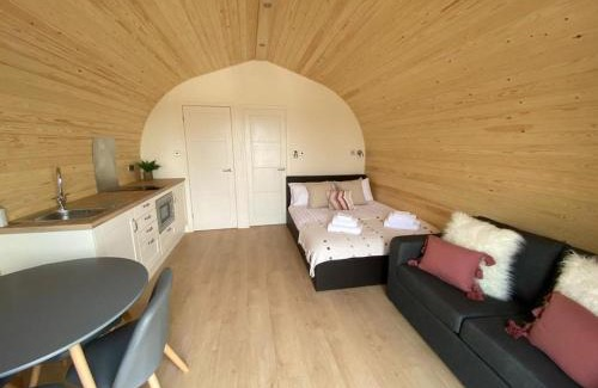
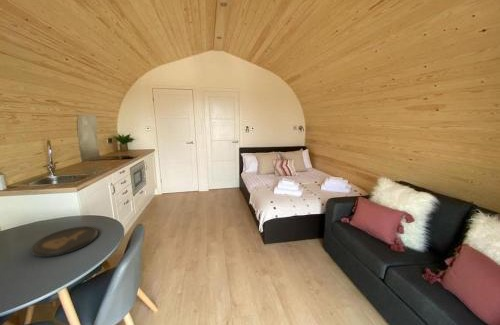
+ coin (67, 240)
